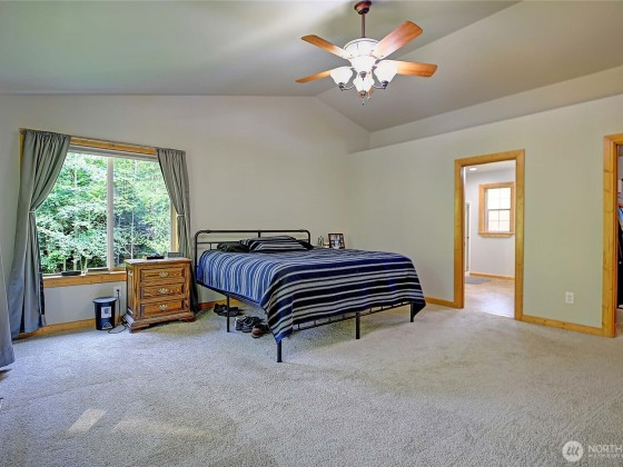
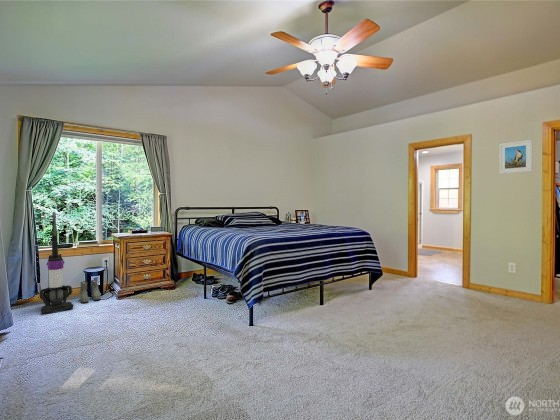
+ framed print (515, 157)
+ boots (90, 288)
+ vacuum cleaner (55, 259)
